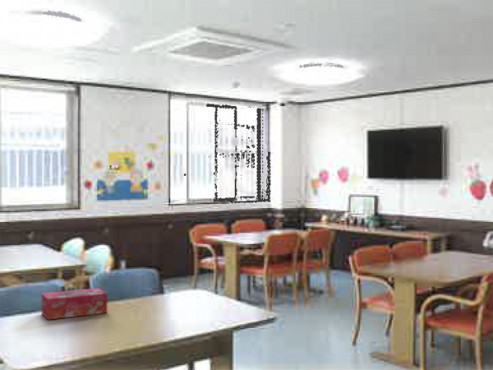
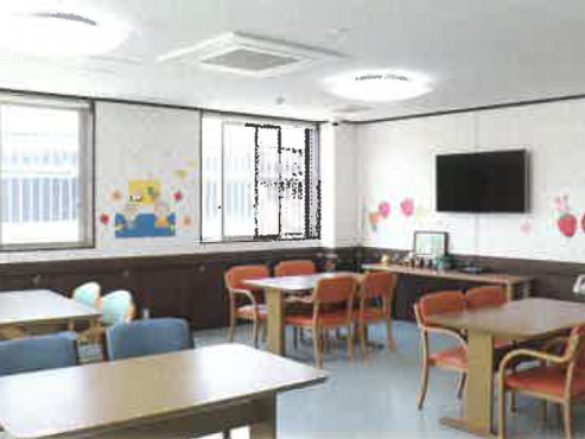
- tissue box (74, 303)
